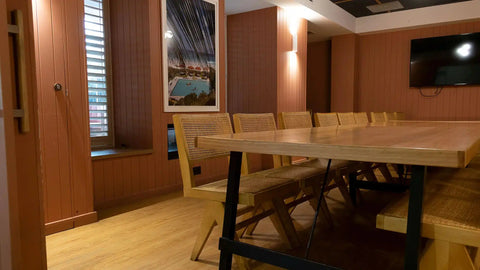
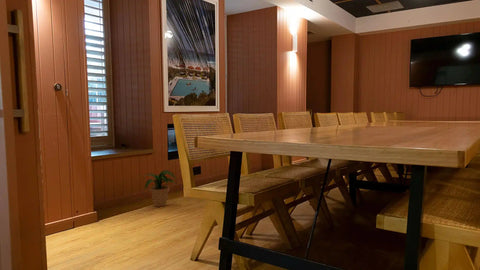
+ potted plant (160, 188)
